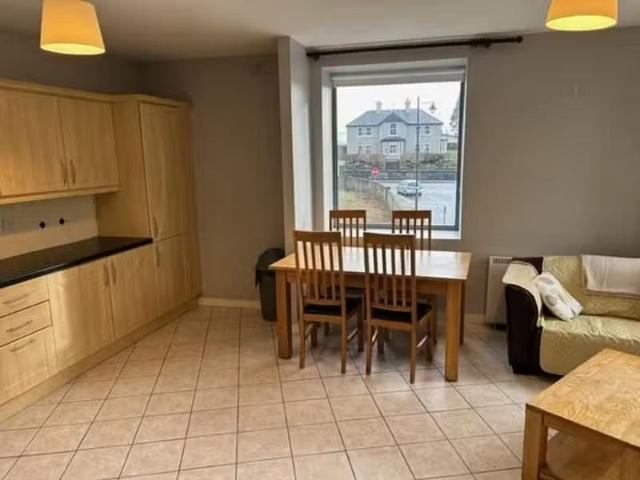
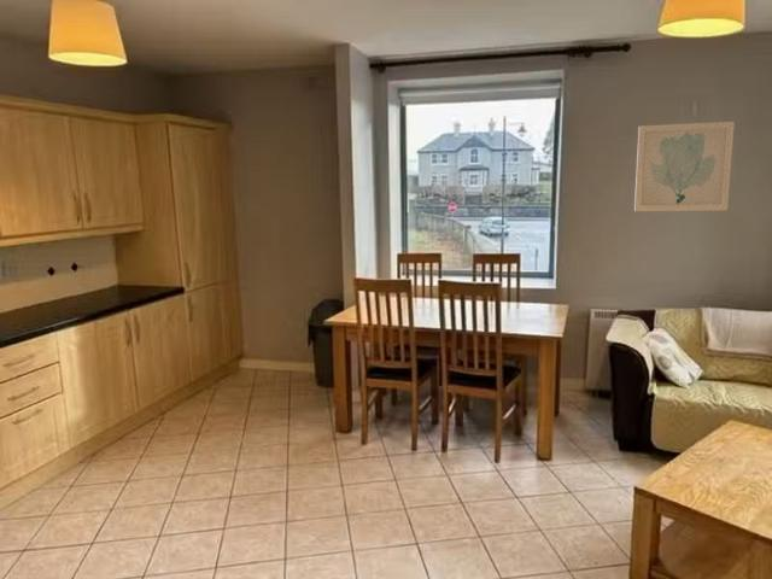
+ wall art (682, 168)
